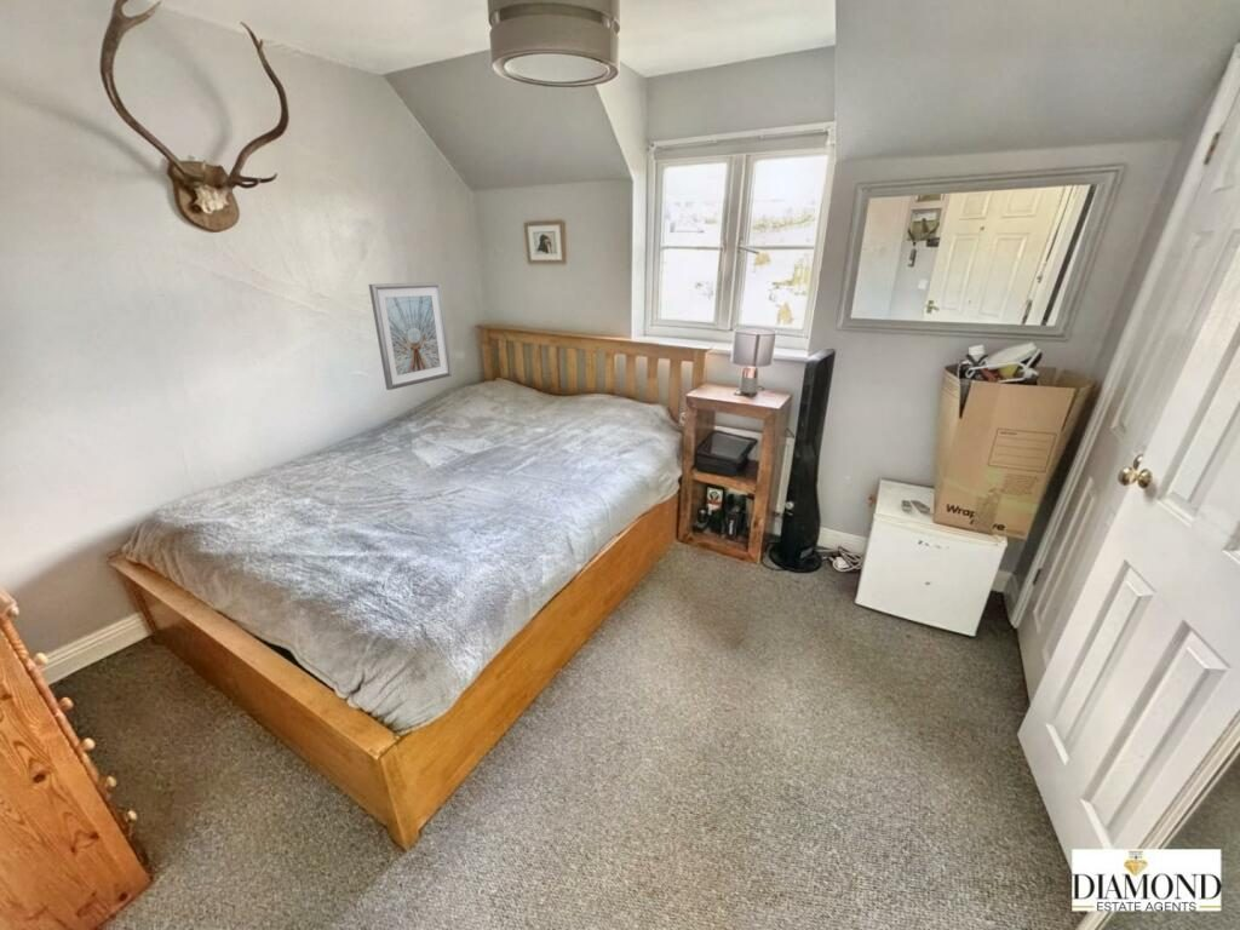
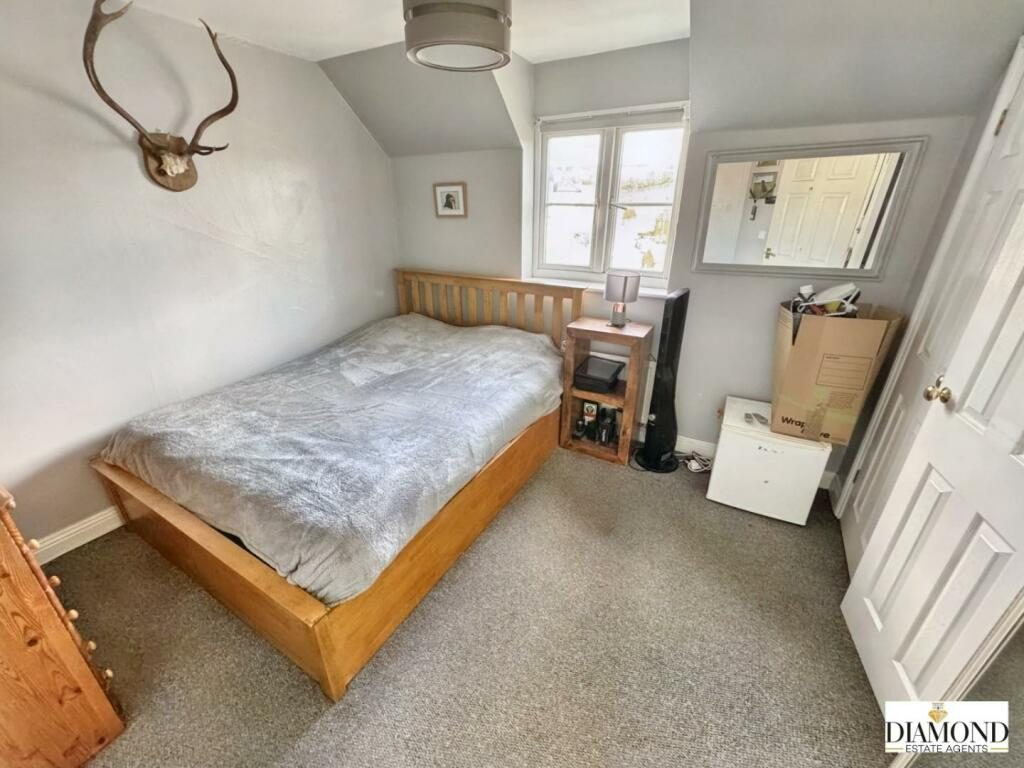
- picture frame (414, 334)
